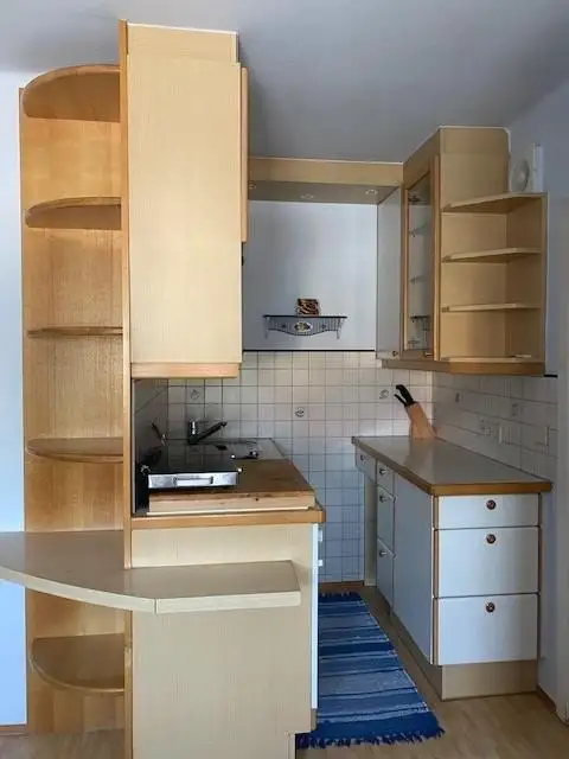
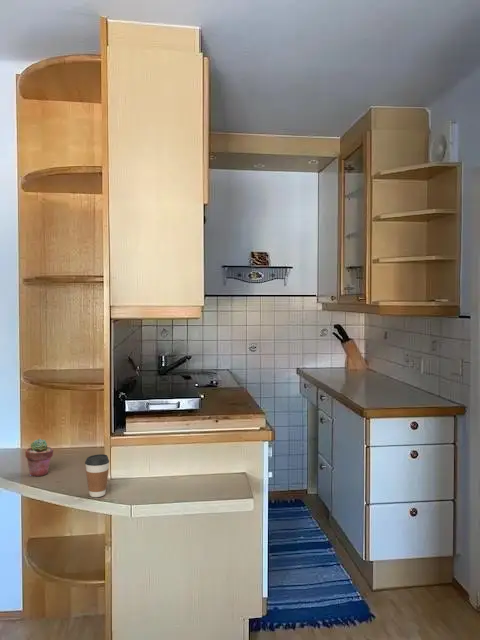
+ potted succulent (39, 456)
+ coffee cup (97, 475)
